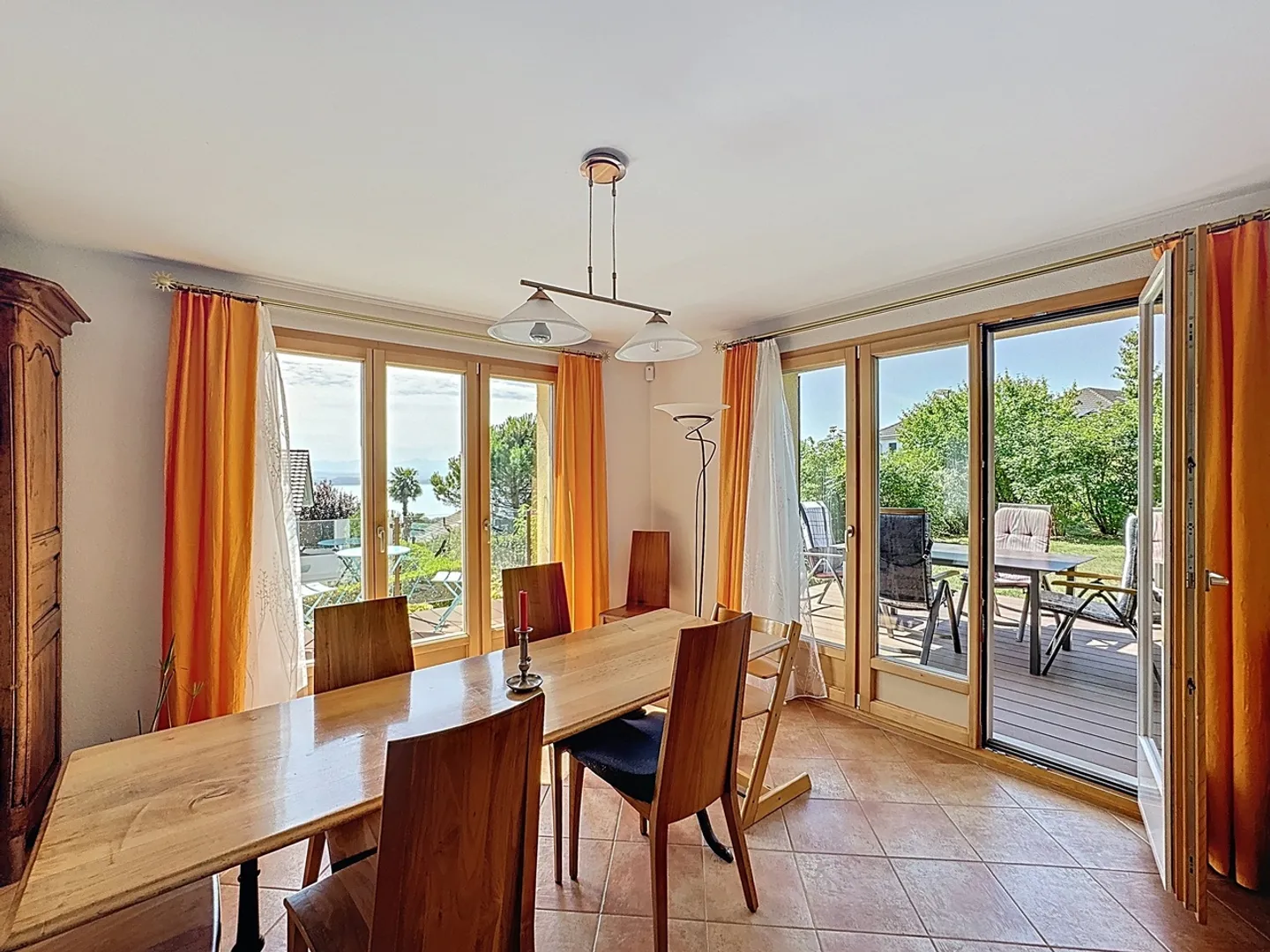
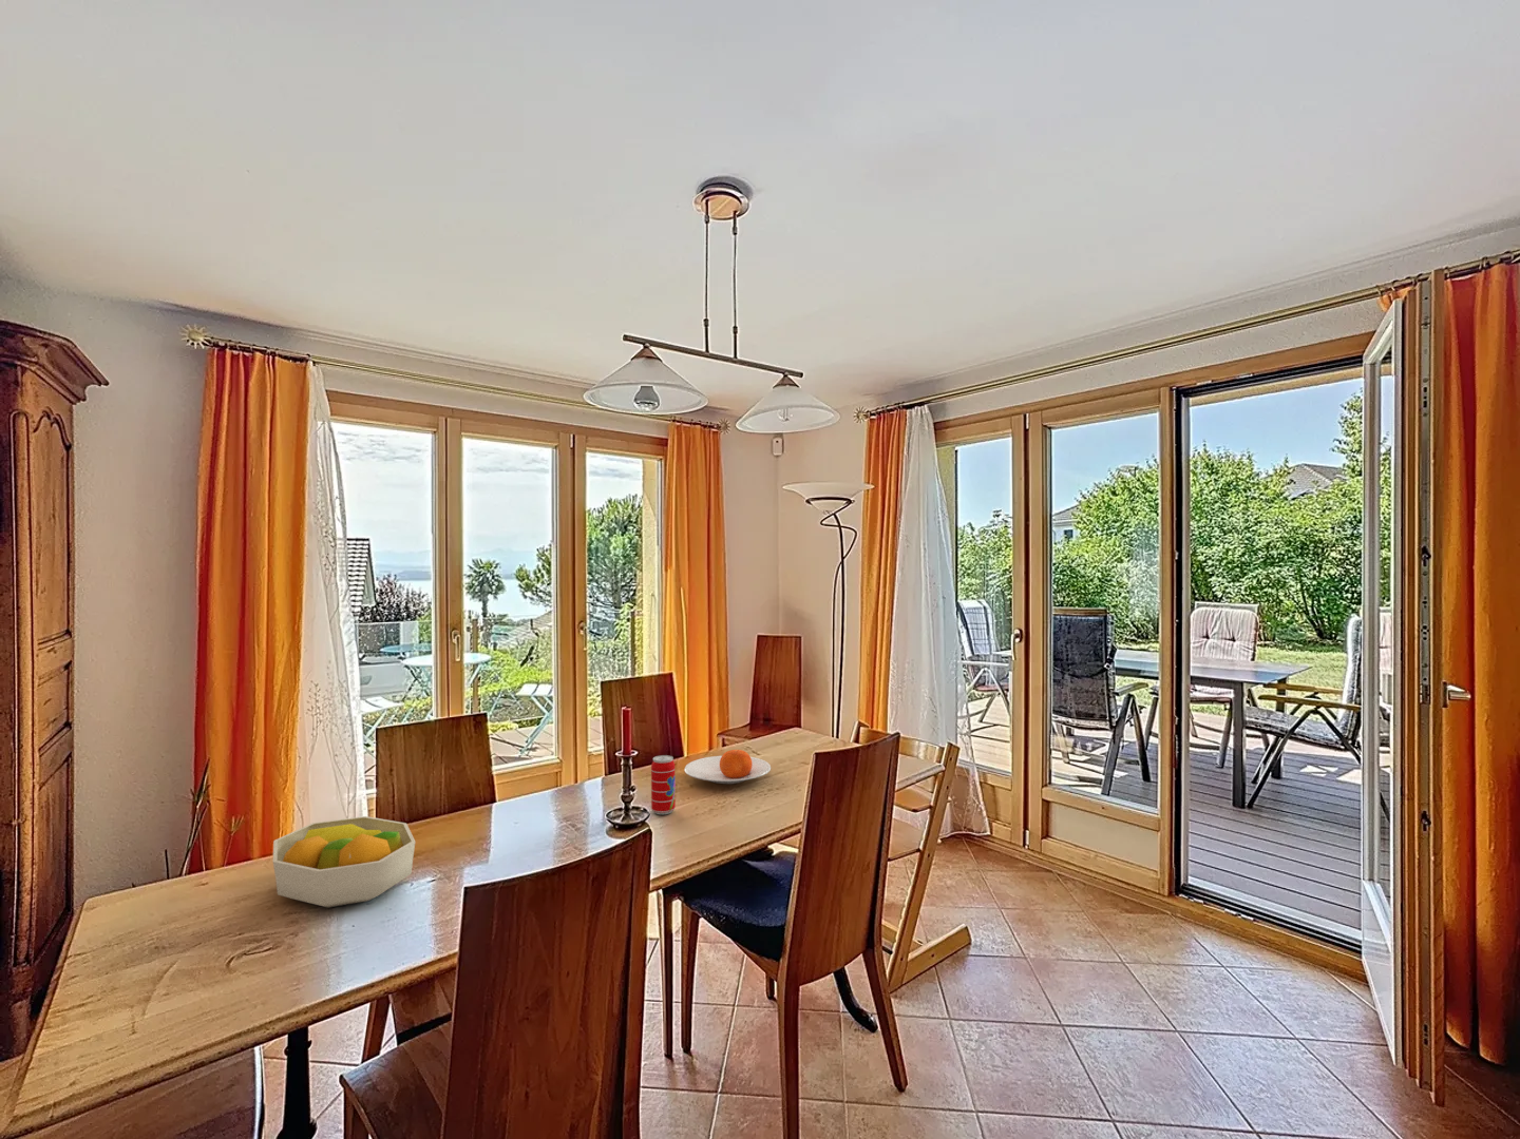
+ plate (728, 763)
+ beverage can (663, 785)
+ fruit bowl (345, 852)
